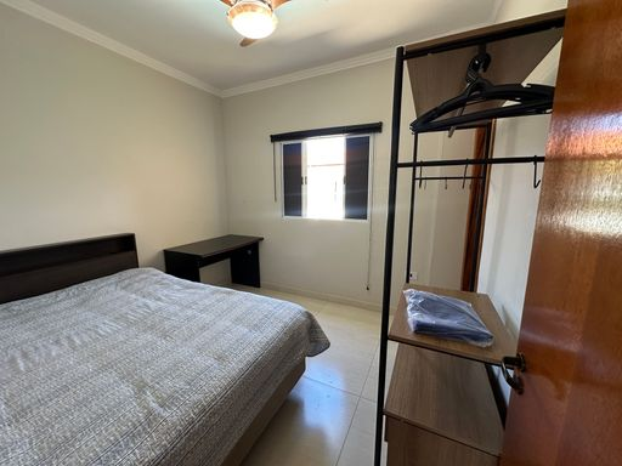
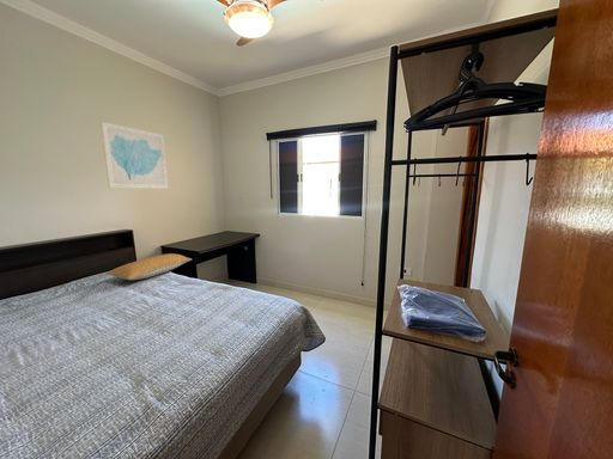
+ wall art (138, 159)
+ pillow (152, 265)
